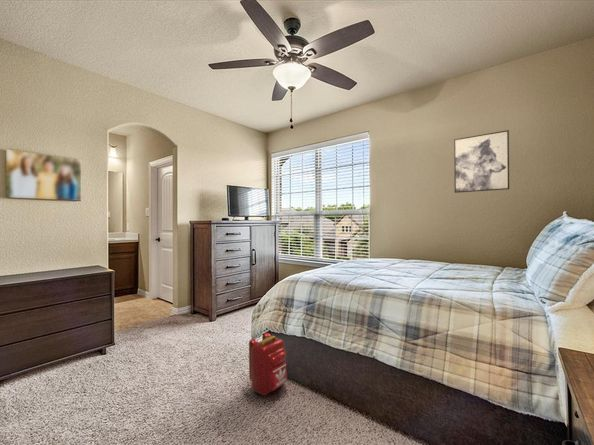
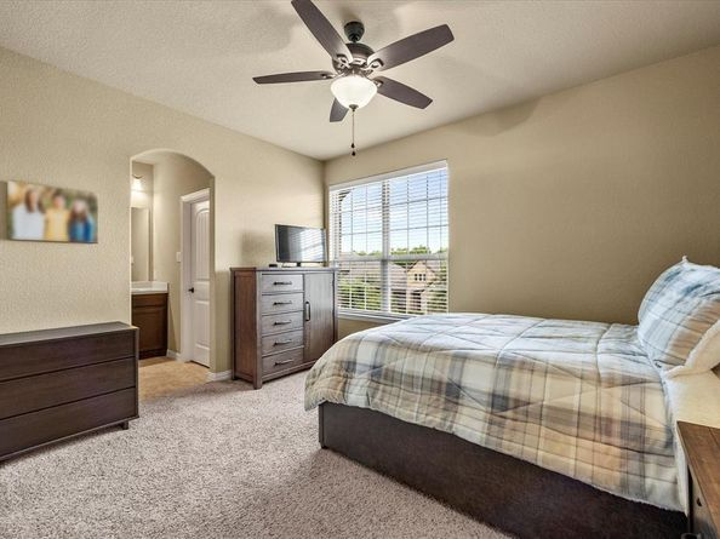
- wall art (480, 163)
- backpack (268, 363)
